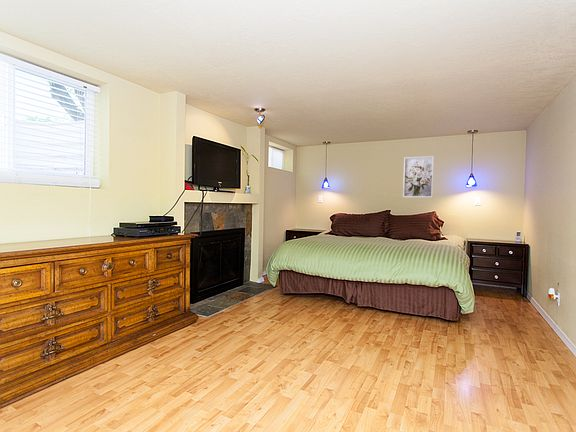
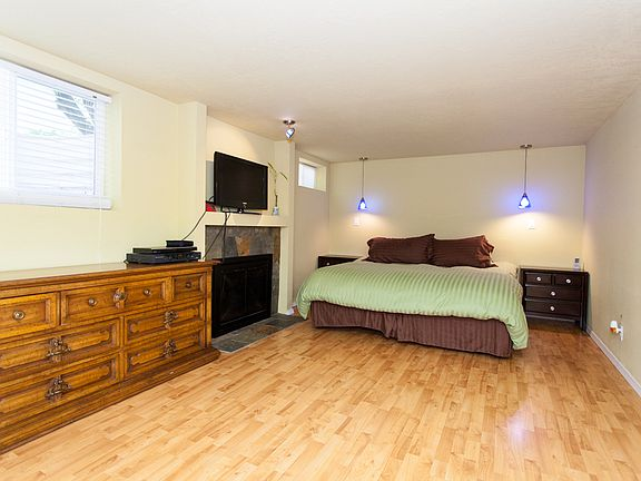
- wall art (418, 177)
